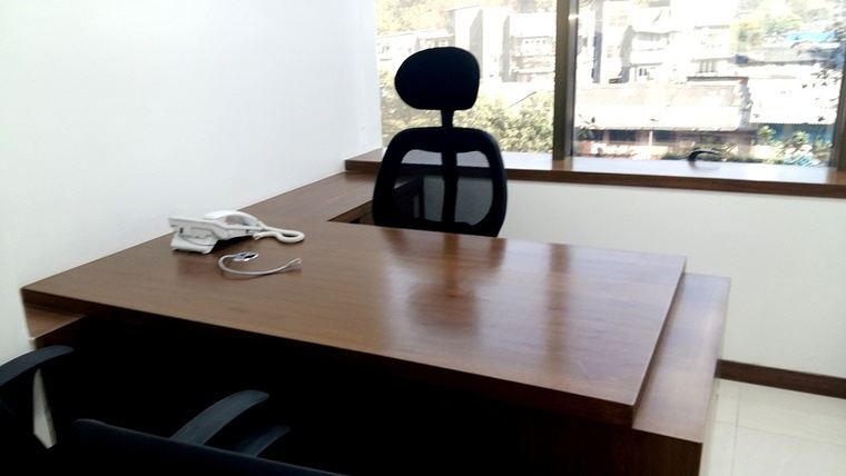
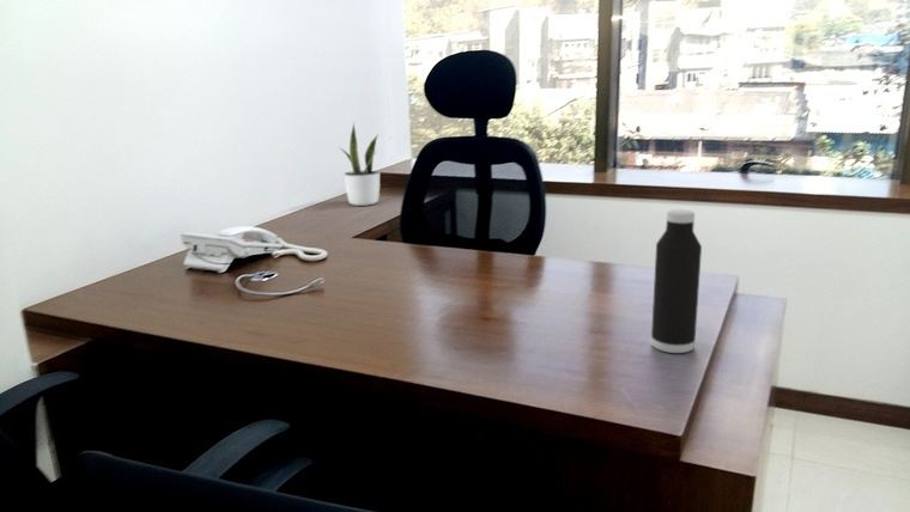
+ water bottle (675, 280)
+ potted plant (359, 164)
